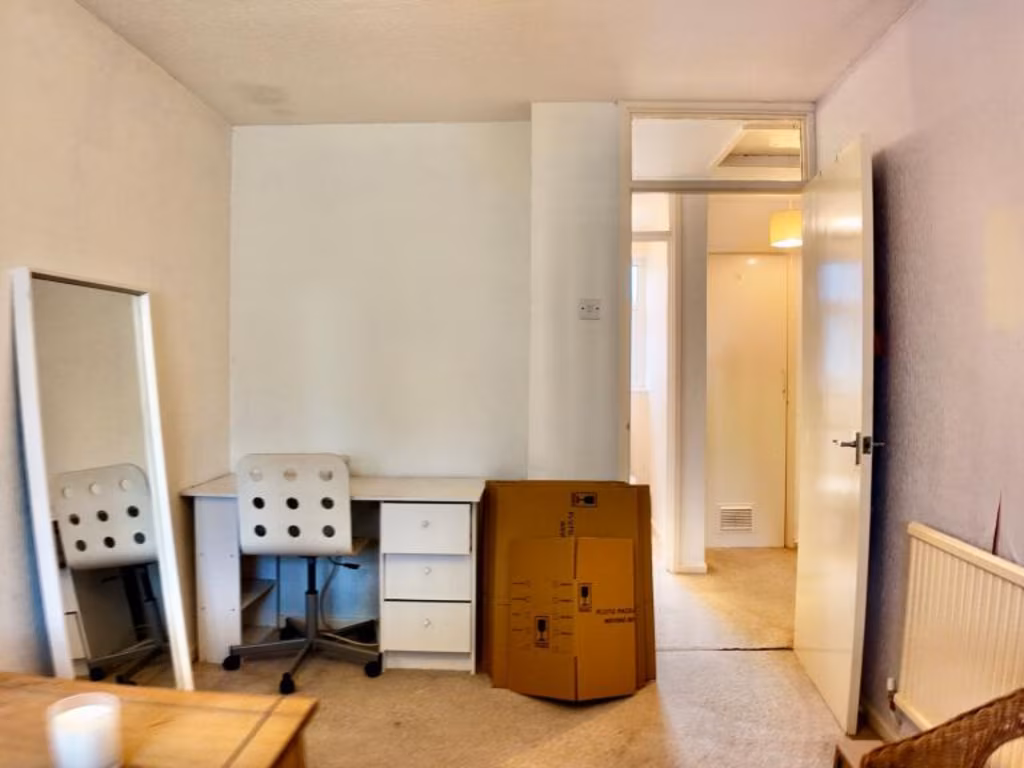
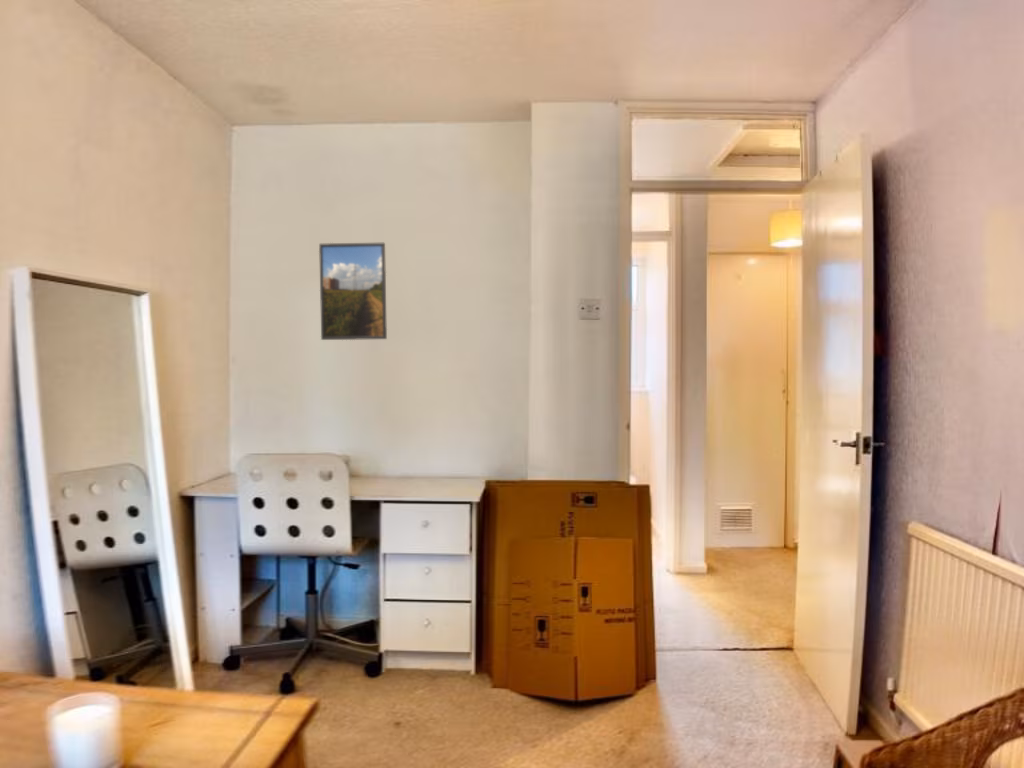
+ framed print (353, 291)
